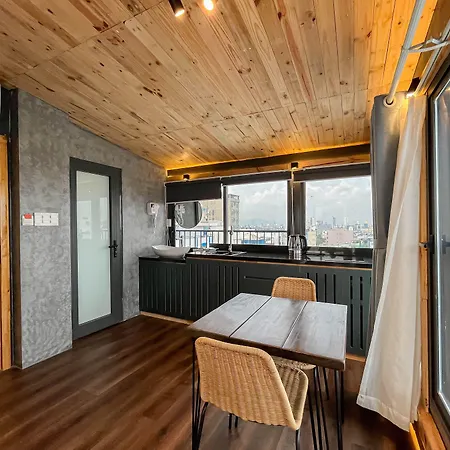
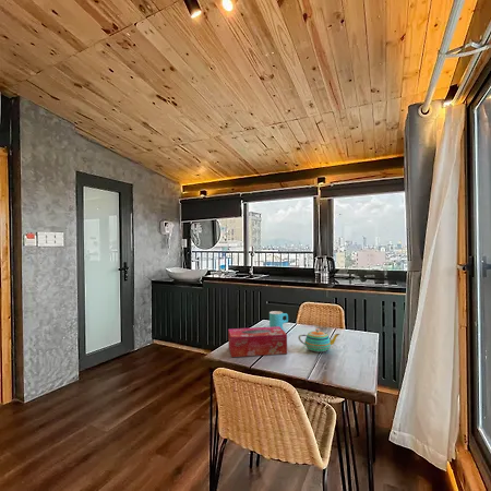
+ tissue box (256, 340)
+ teapot (319, 338)
+ cup (278, 321)
